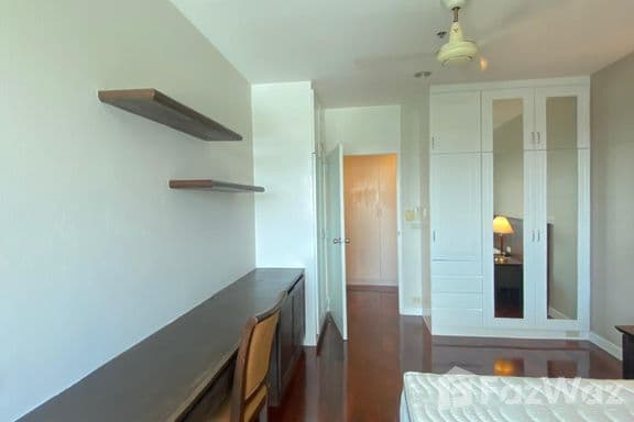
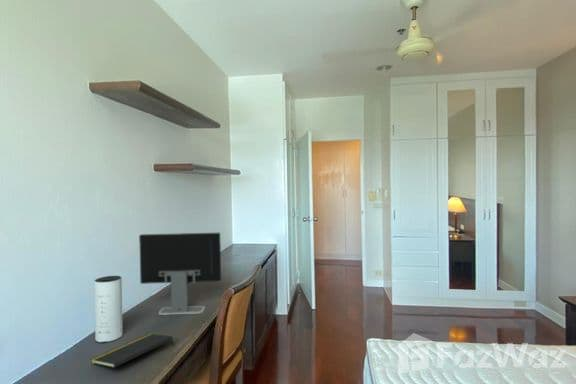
+ speaker (108, 307)
+ notepad (133, 349)
+ computer monitor (180, 272)
